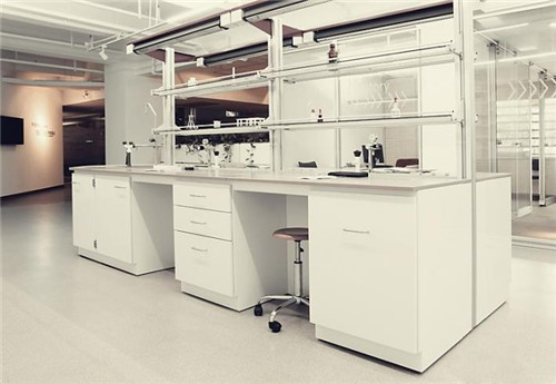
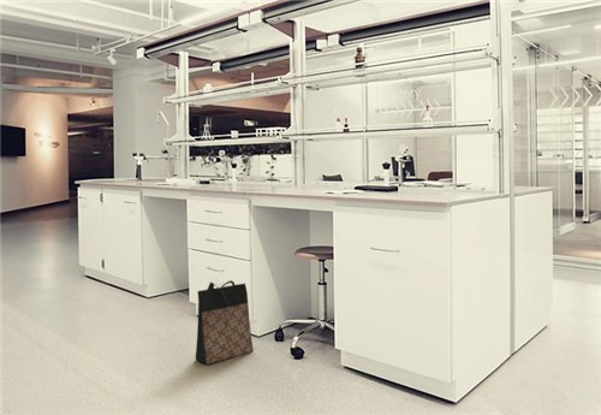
+ bag (222, 318)
